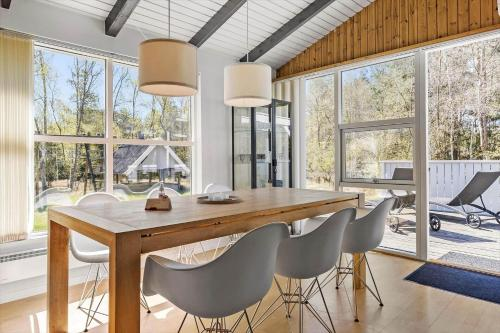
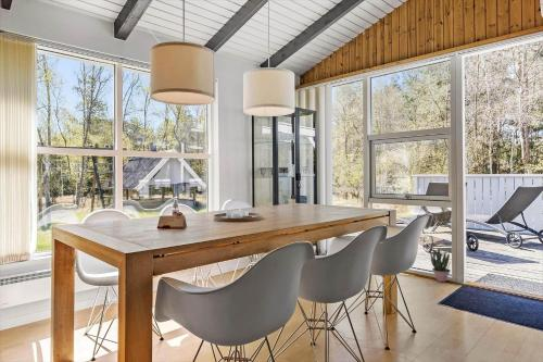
+ potted plant (439, 264)
